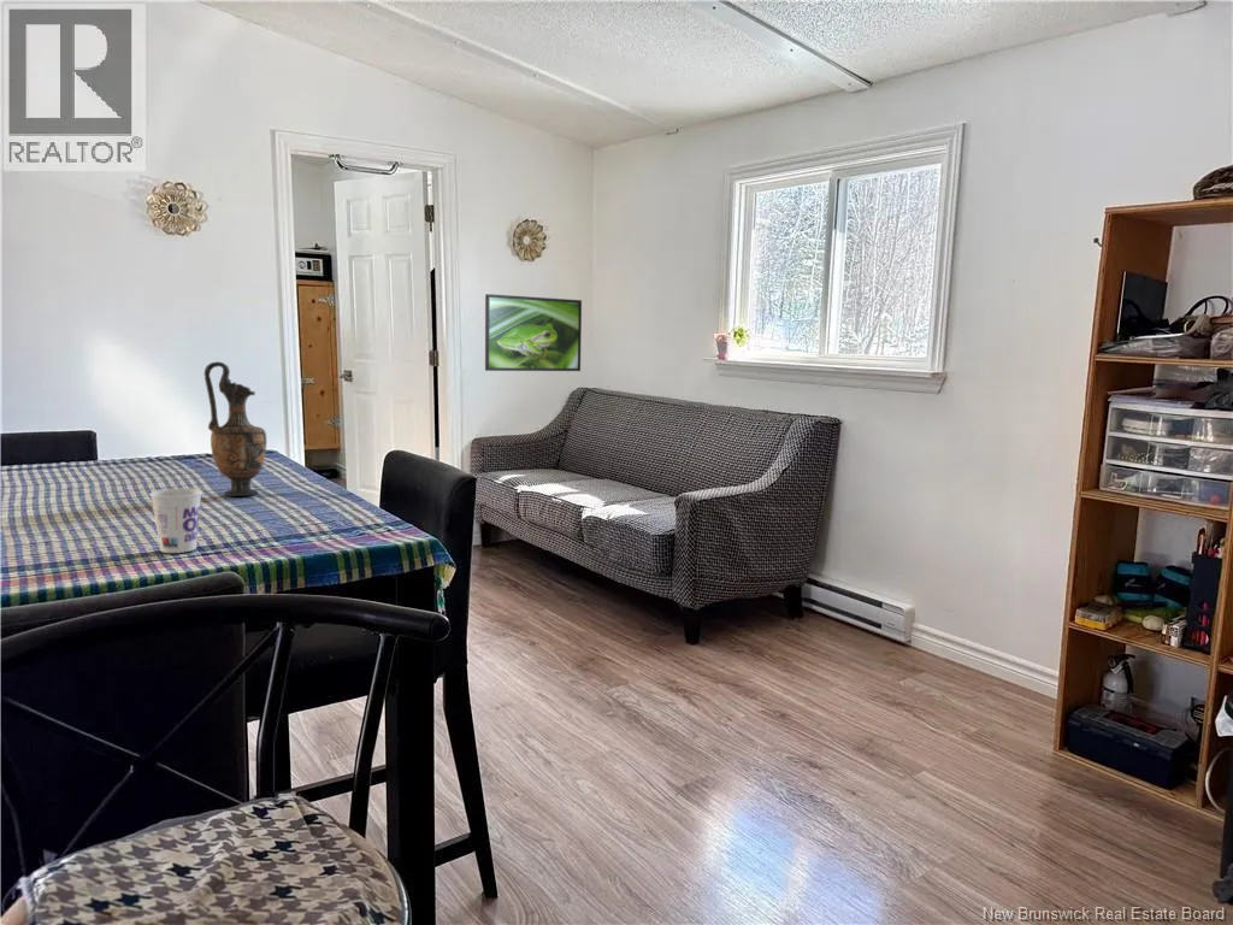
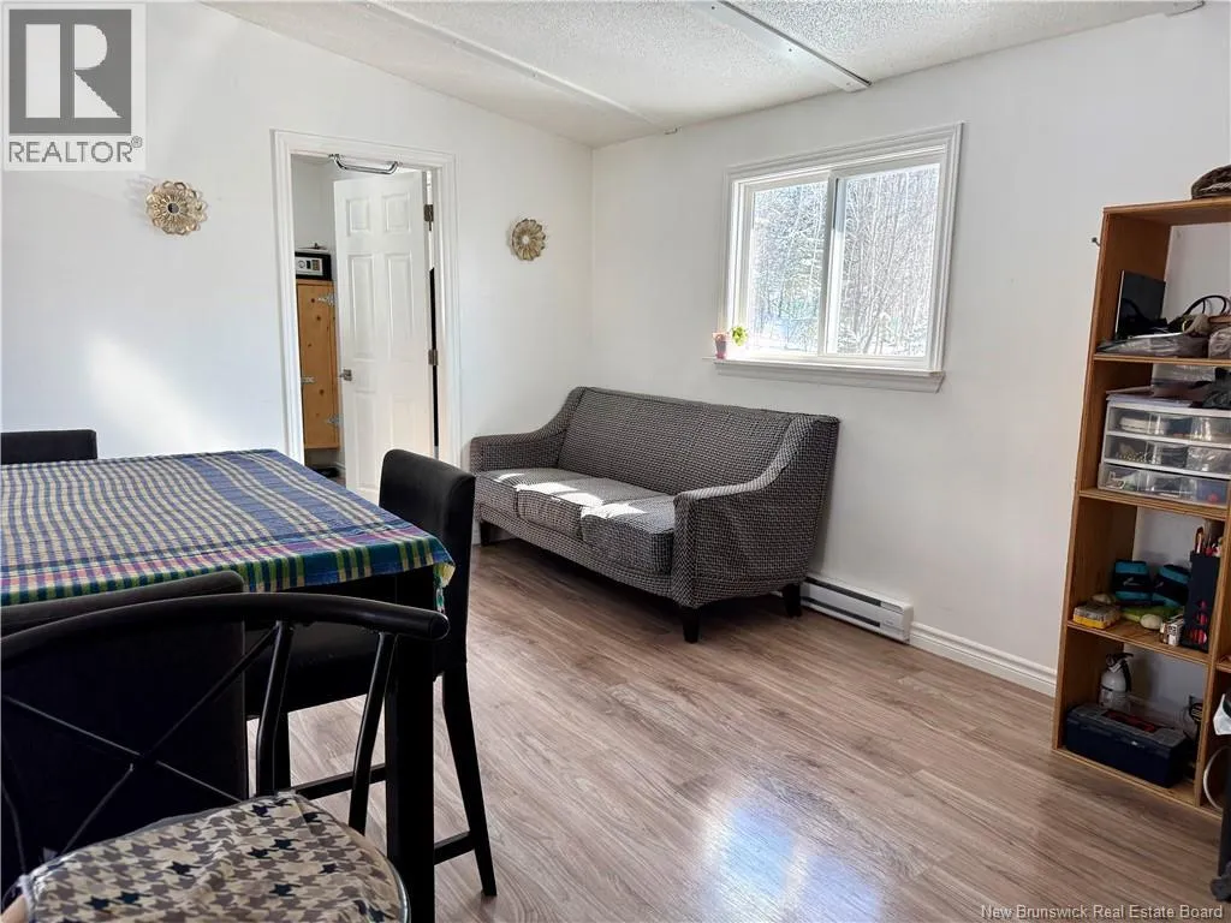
- cup (177, 520)
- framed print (535, 334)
- vase (236, 428)
